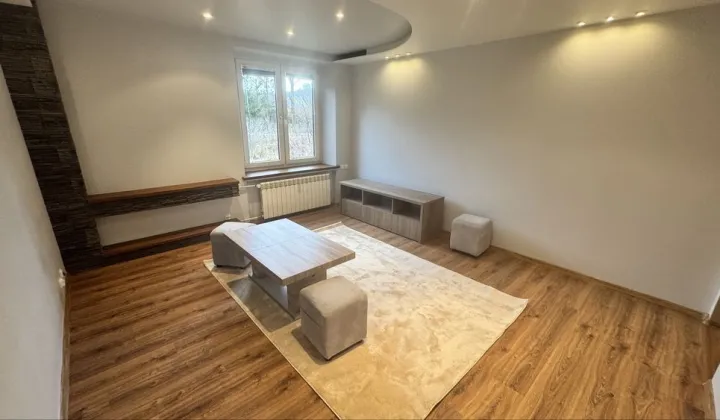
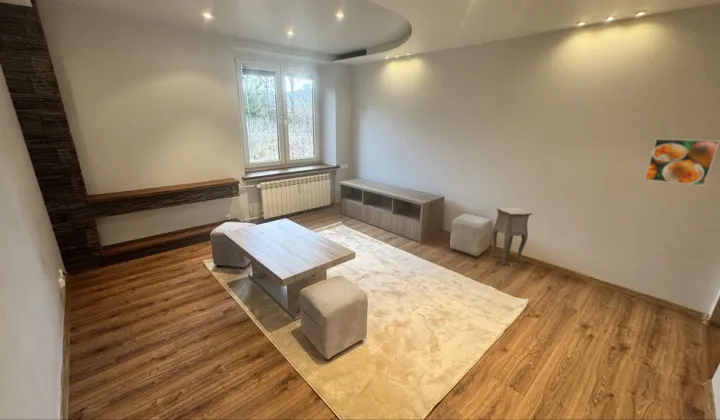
+ side table (509, 235)
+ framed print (679, 161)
